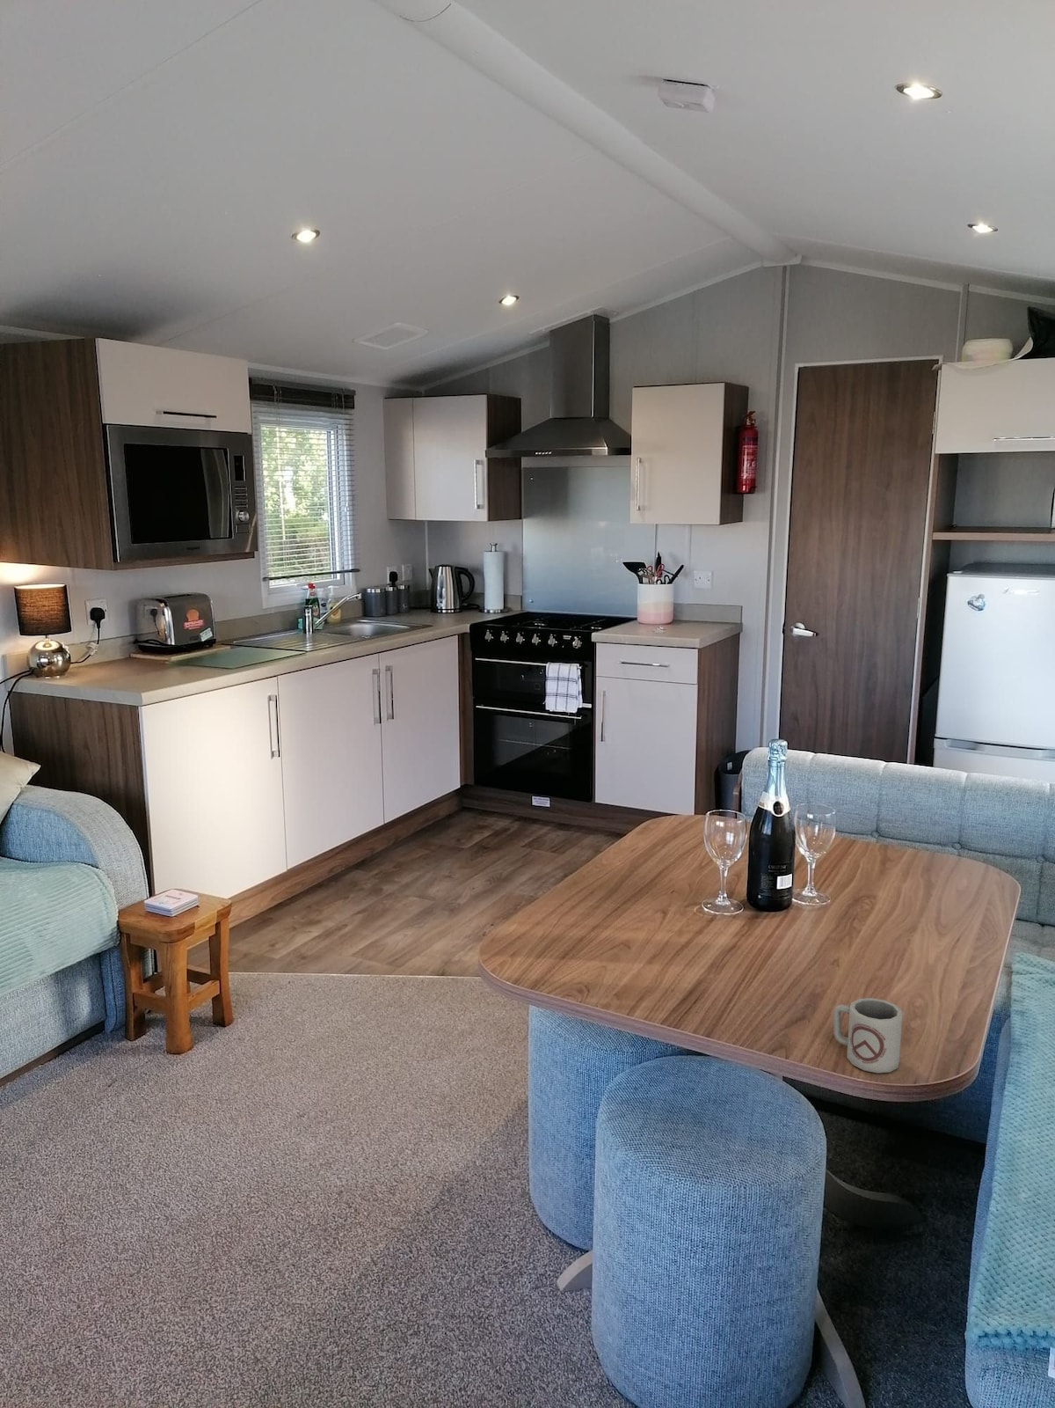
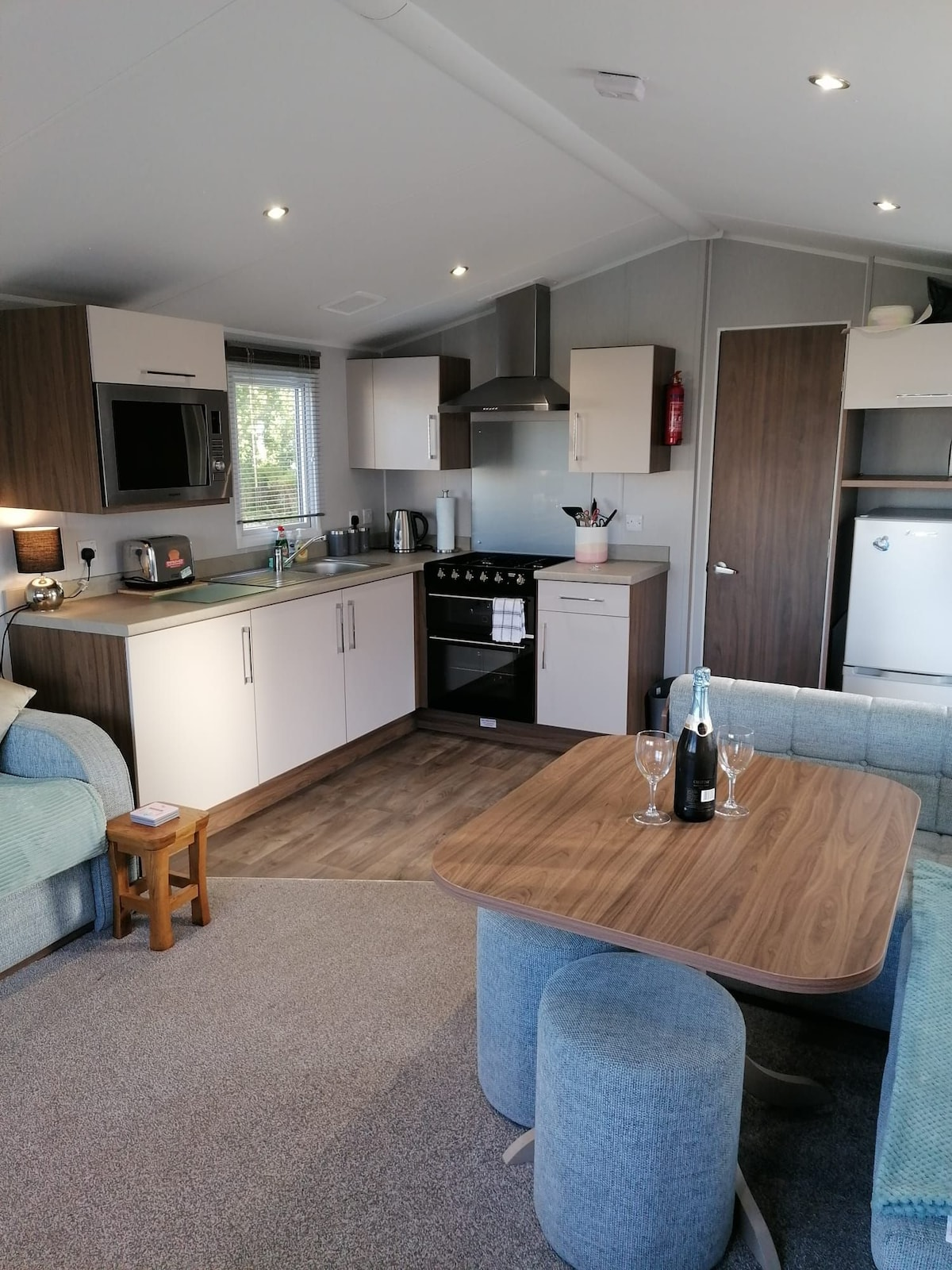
- cup (865, 1032)
